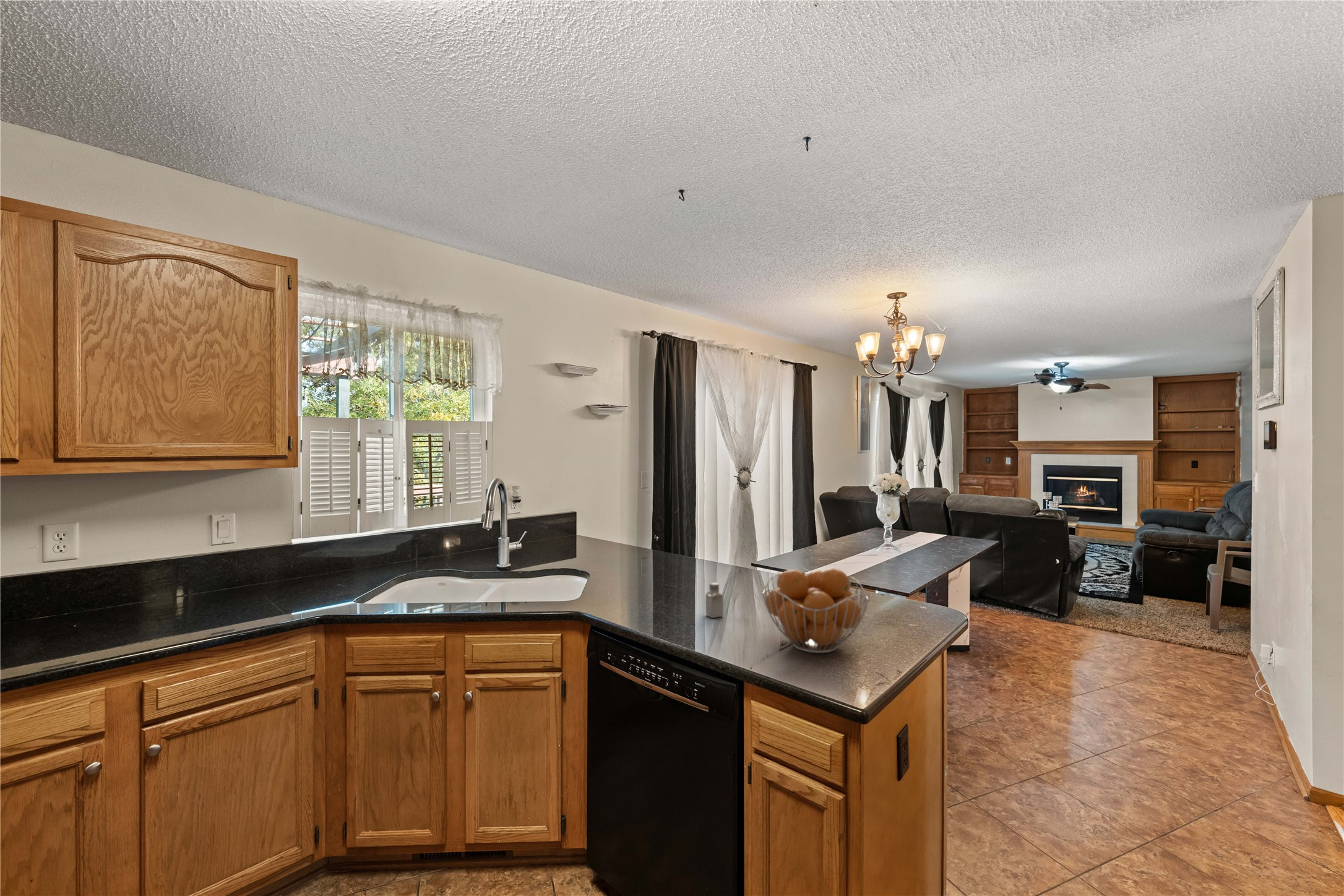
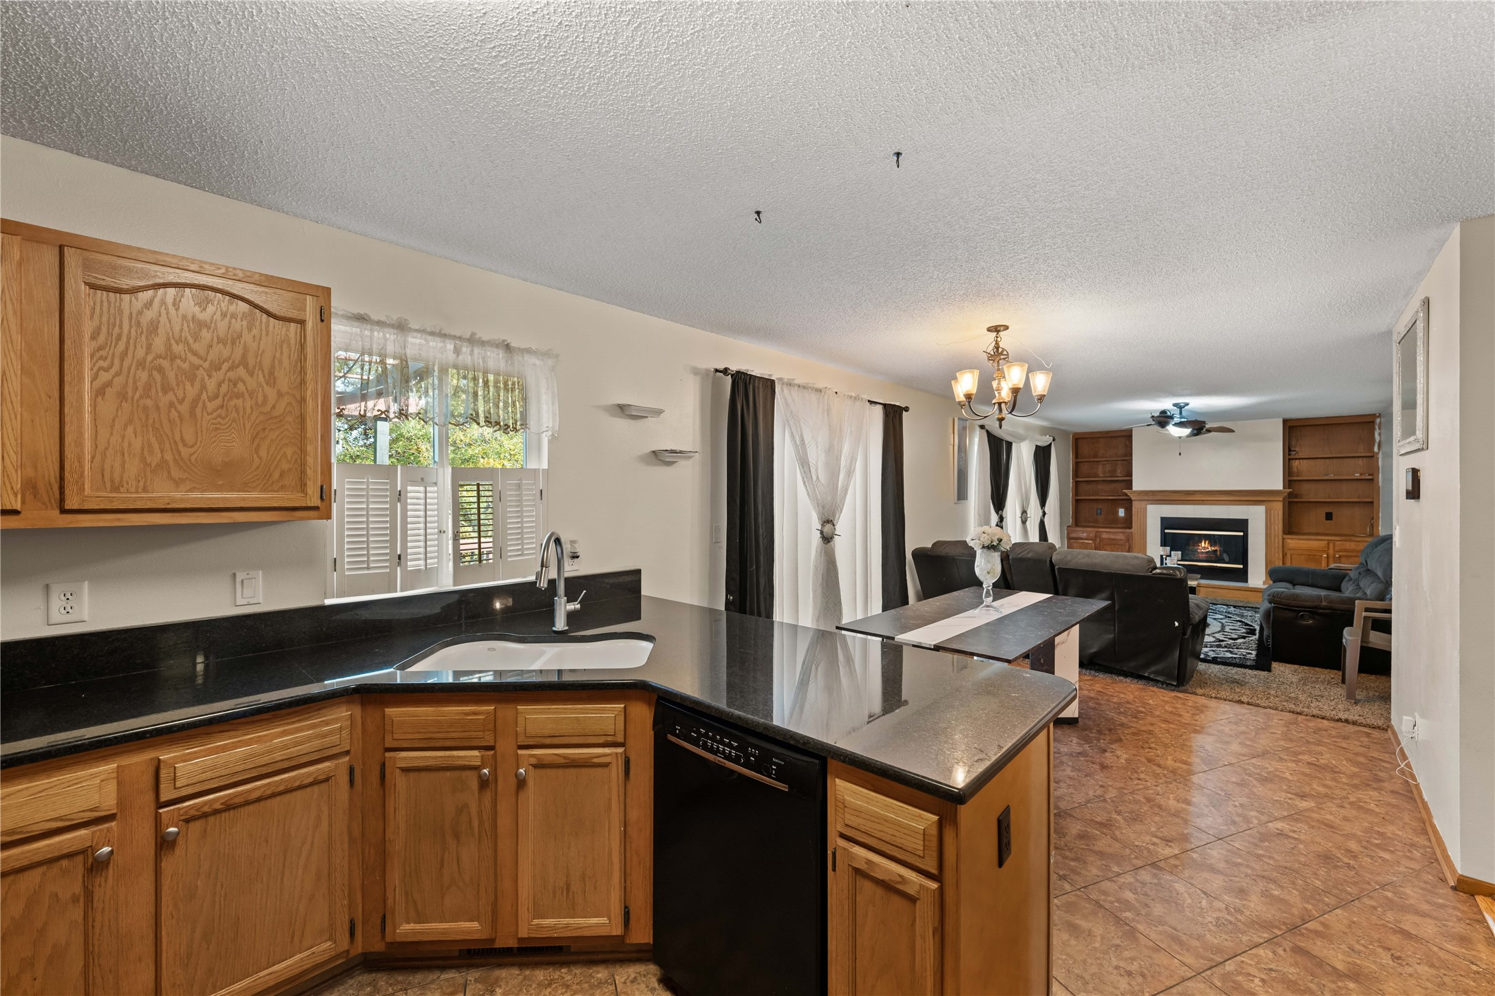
- fruit basket (814, 606)
- saltshaker (714, 600)
